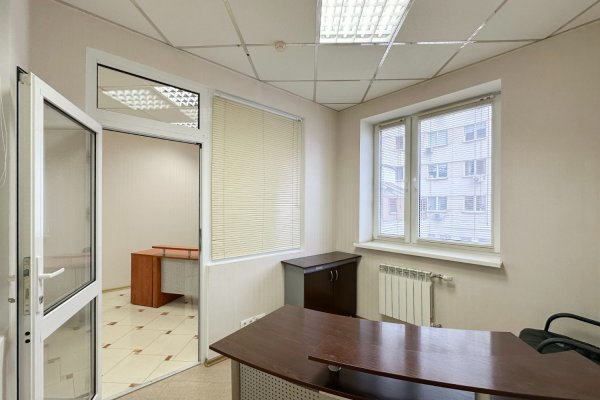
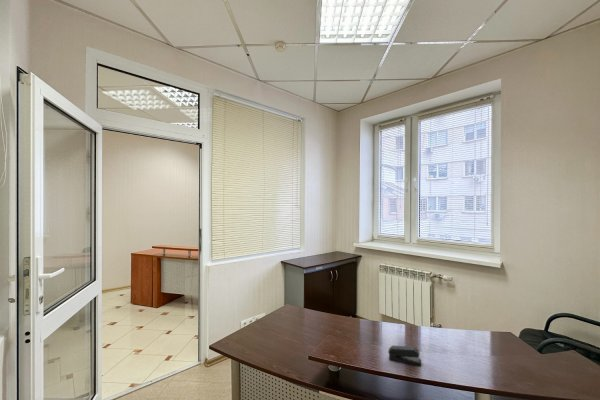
+ stapler (404, 353)
